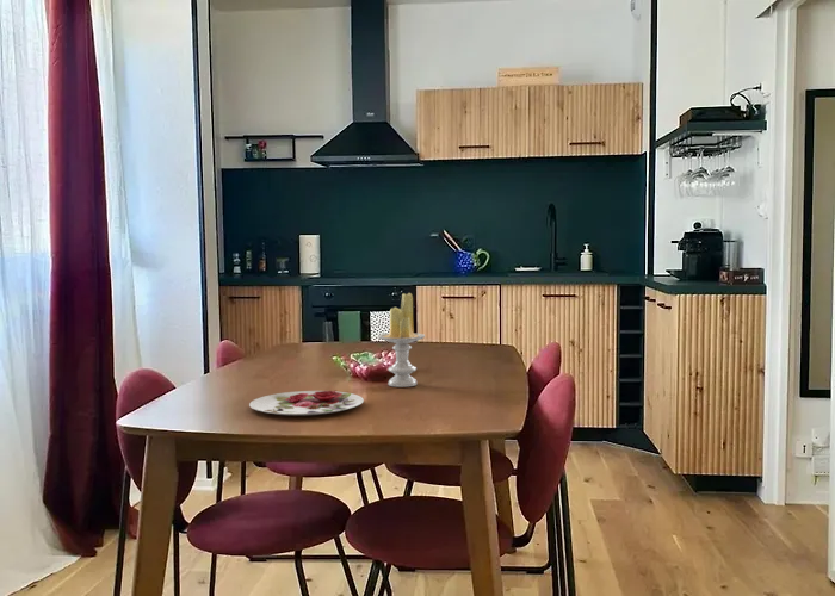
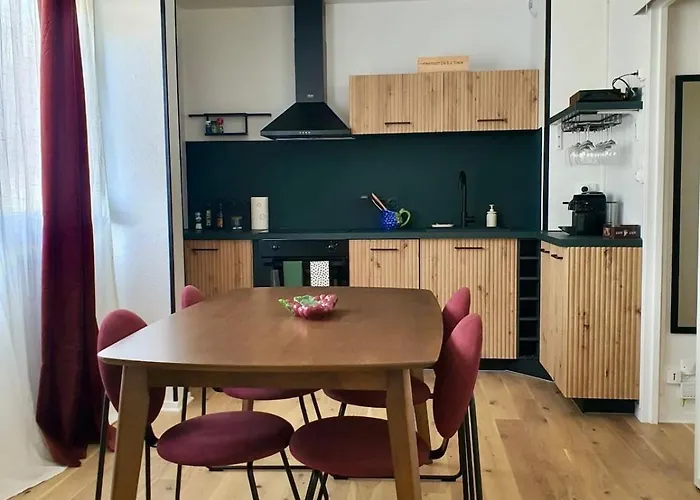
- plate (307, 401)
- candle (401, 339)
